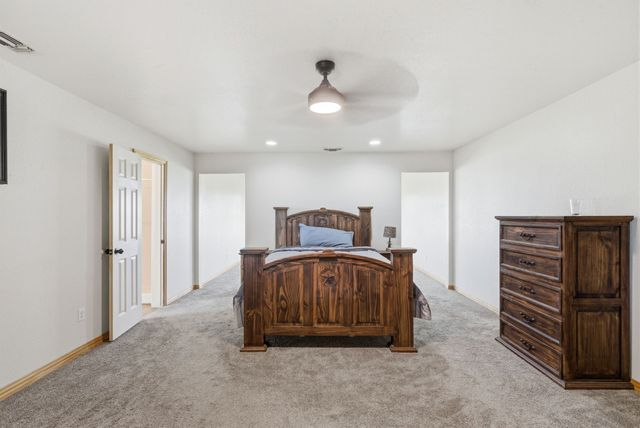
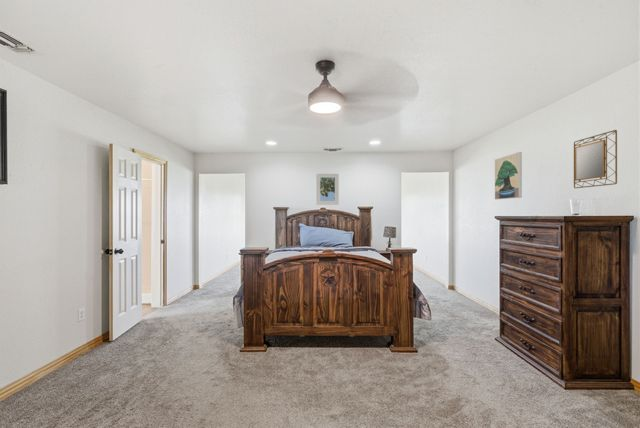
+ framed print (327, 189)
+ home mirror (591, 161)
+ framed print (507, 177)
